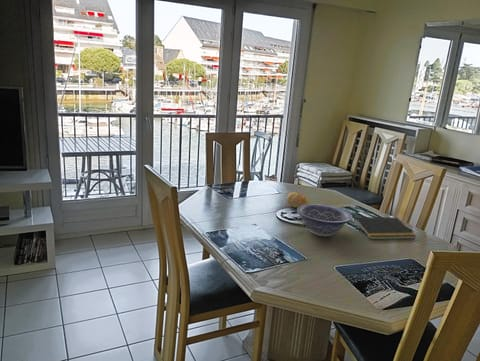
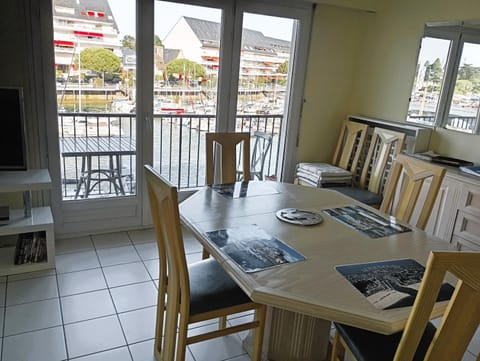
- decorative bowl (322, 222)
- fruit (297, 199)
- notepad (384, 227)
